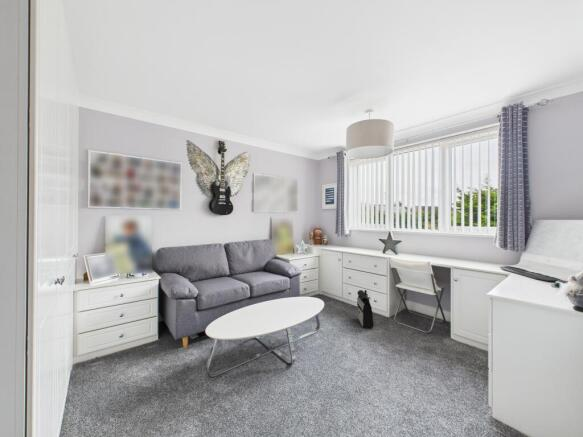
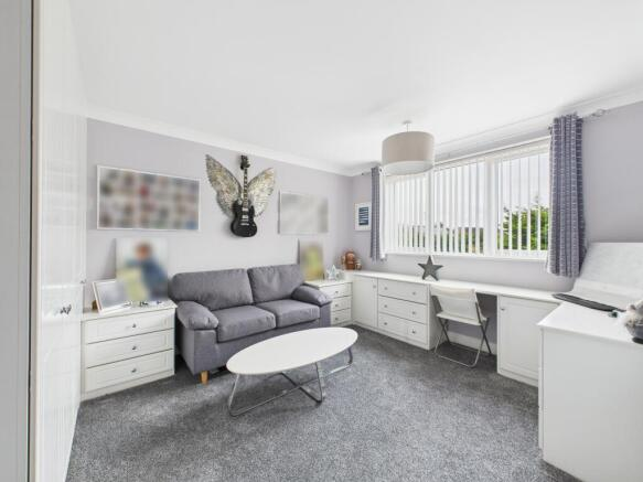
- backpack (364, 306)
